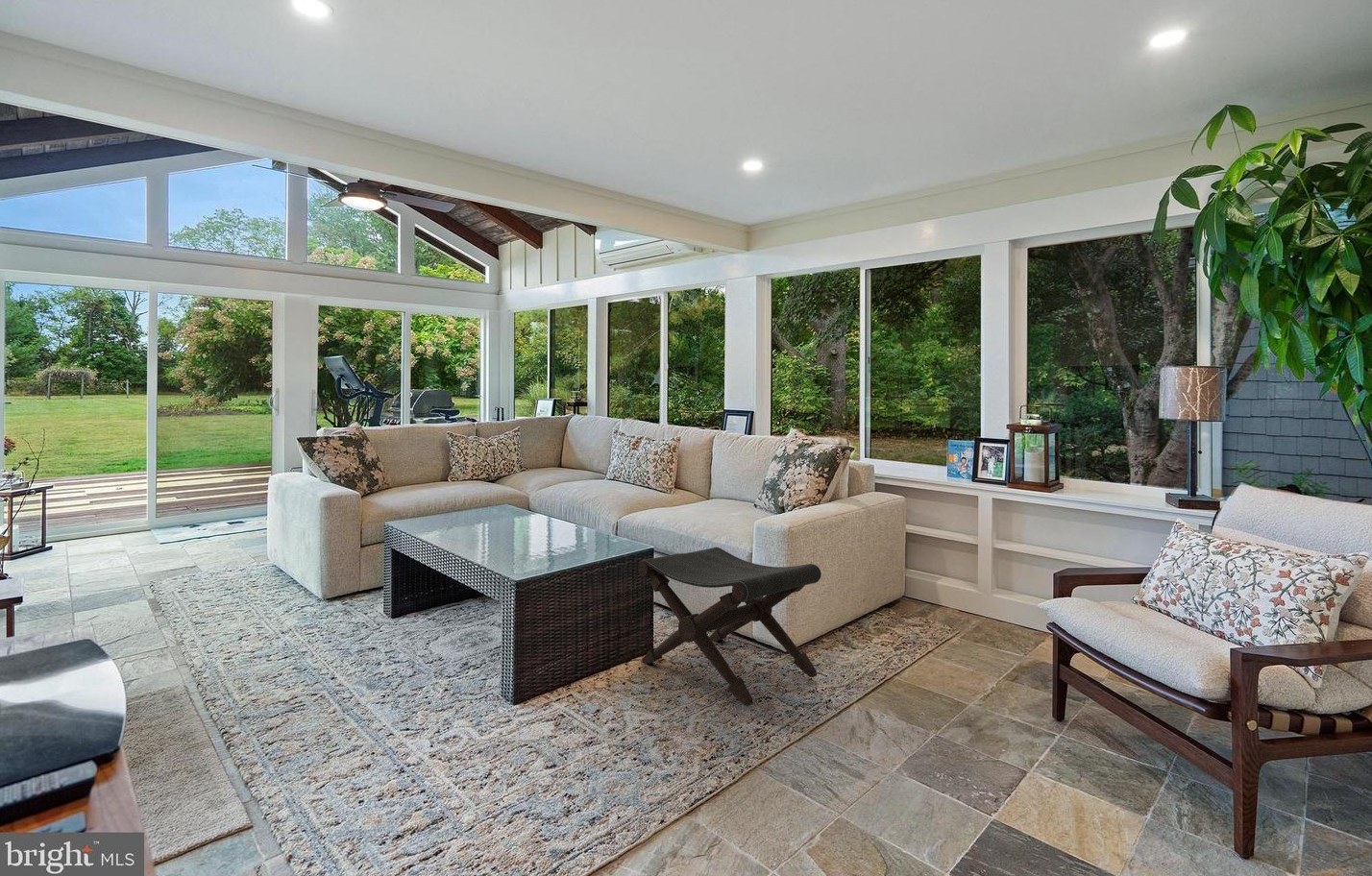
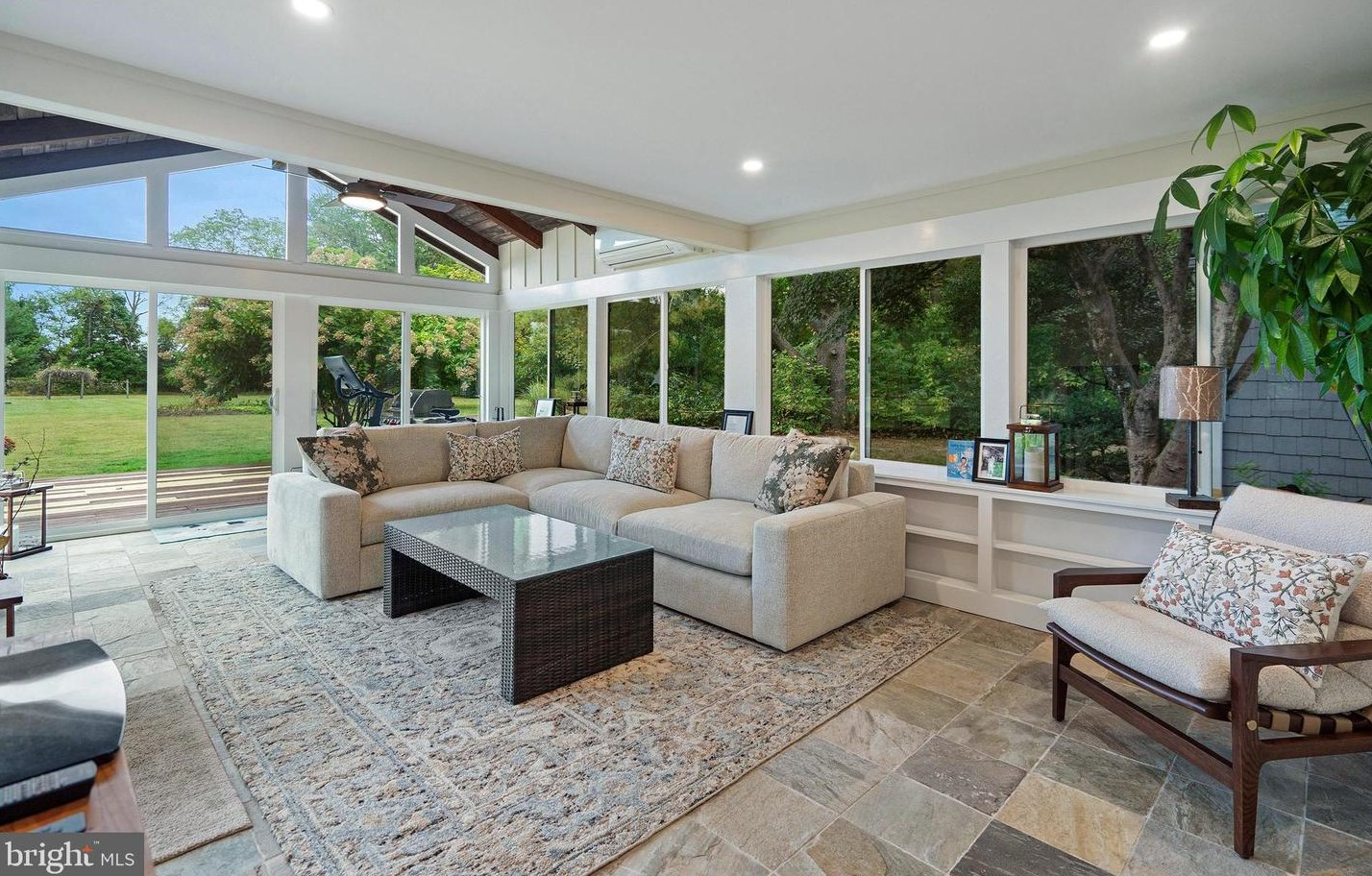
- footstool (727, 616)
